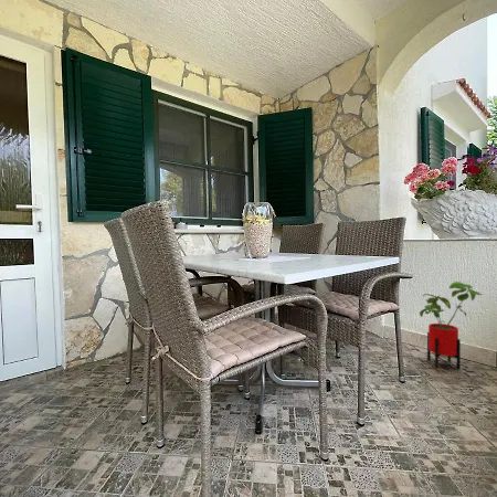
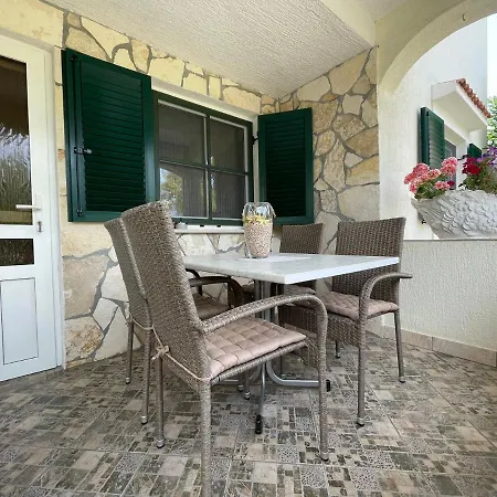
- house plant (445, 324)
